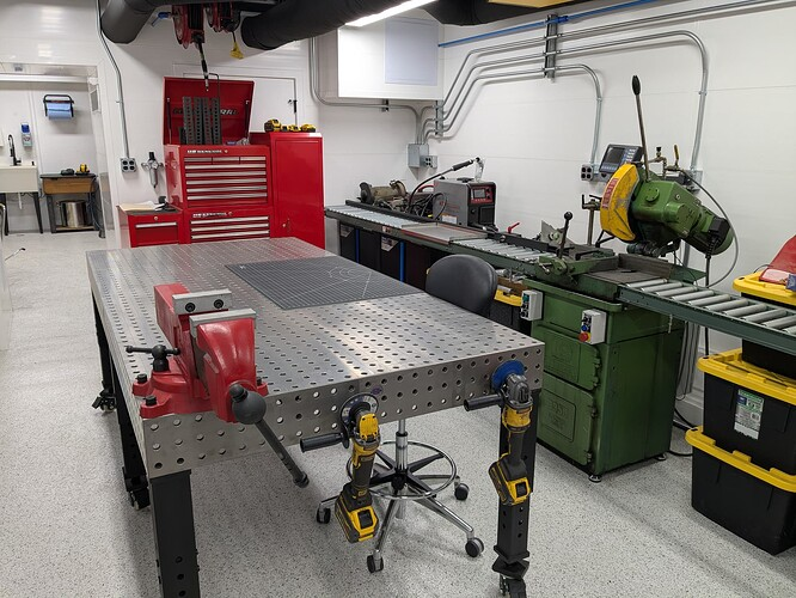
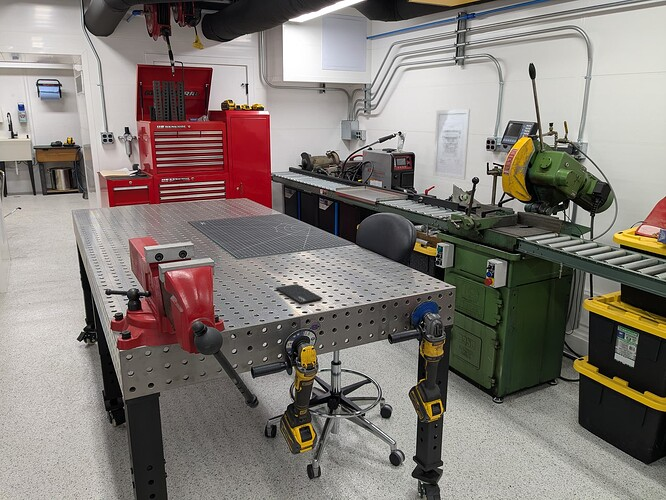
+ wall art (450, 144)
+ smartphone (298, 293)
